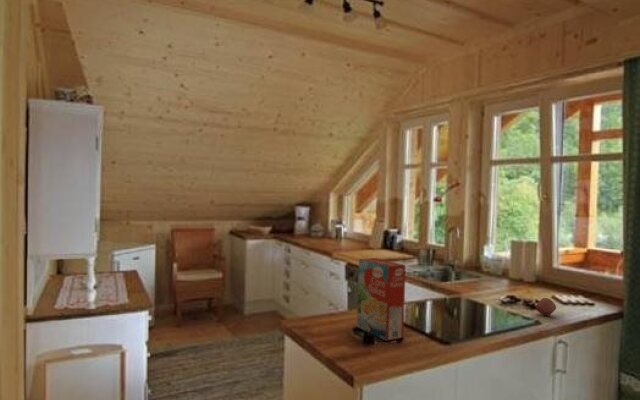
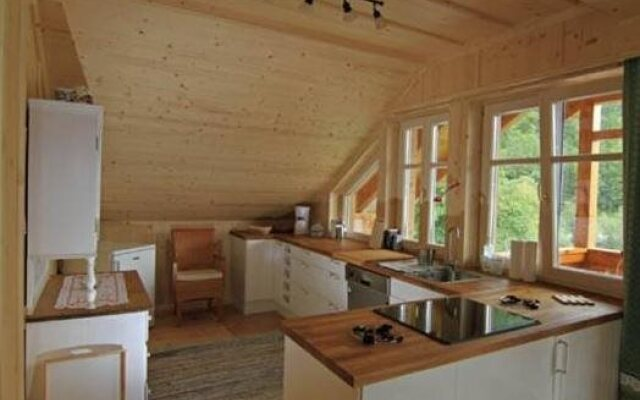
- cereal box (380, 297)
- fruit (545, 306)
